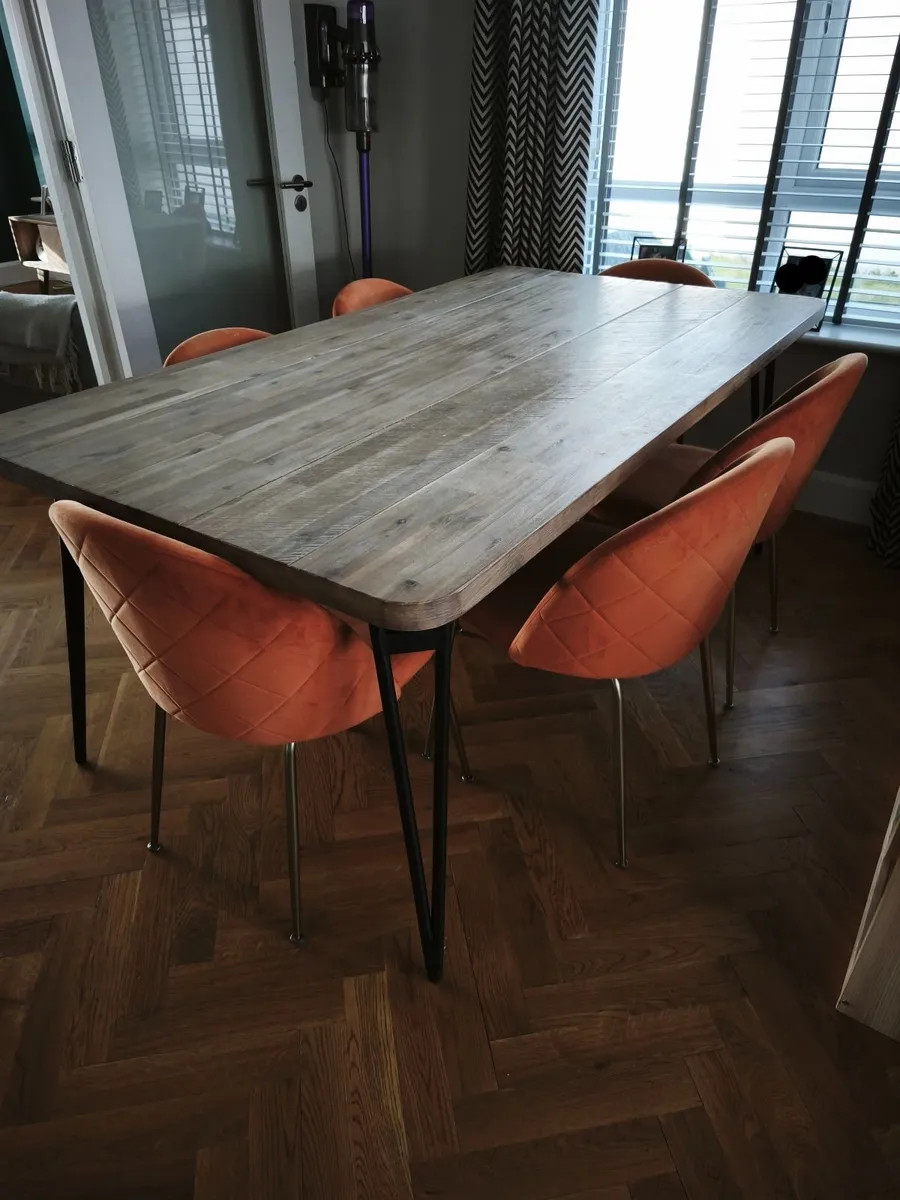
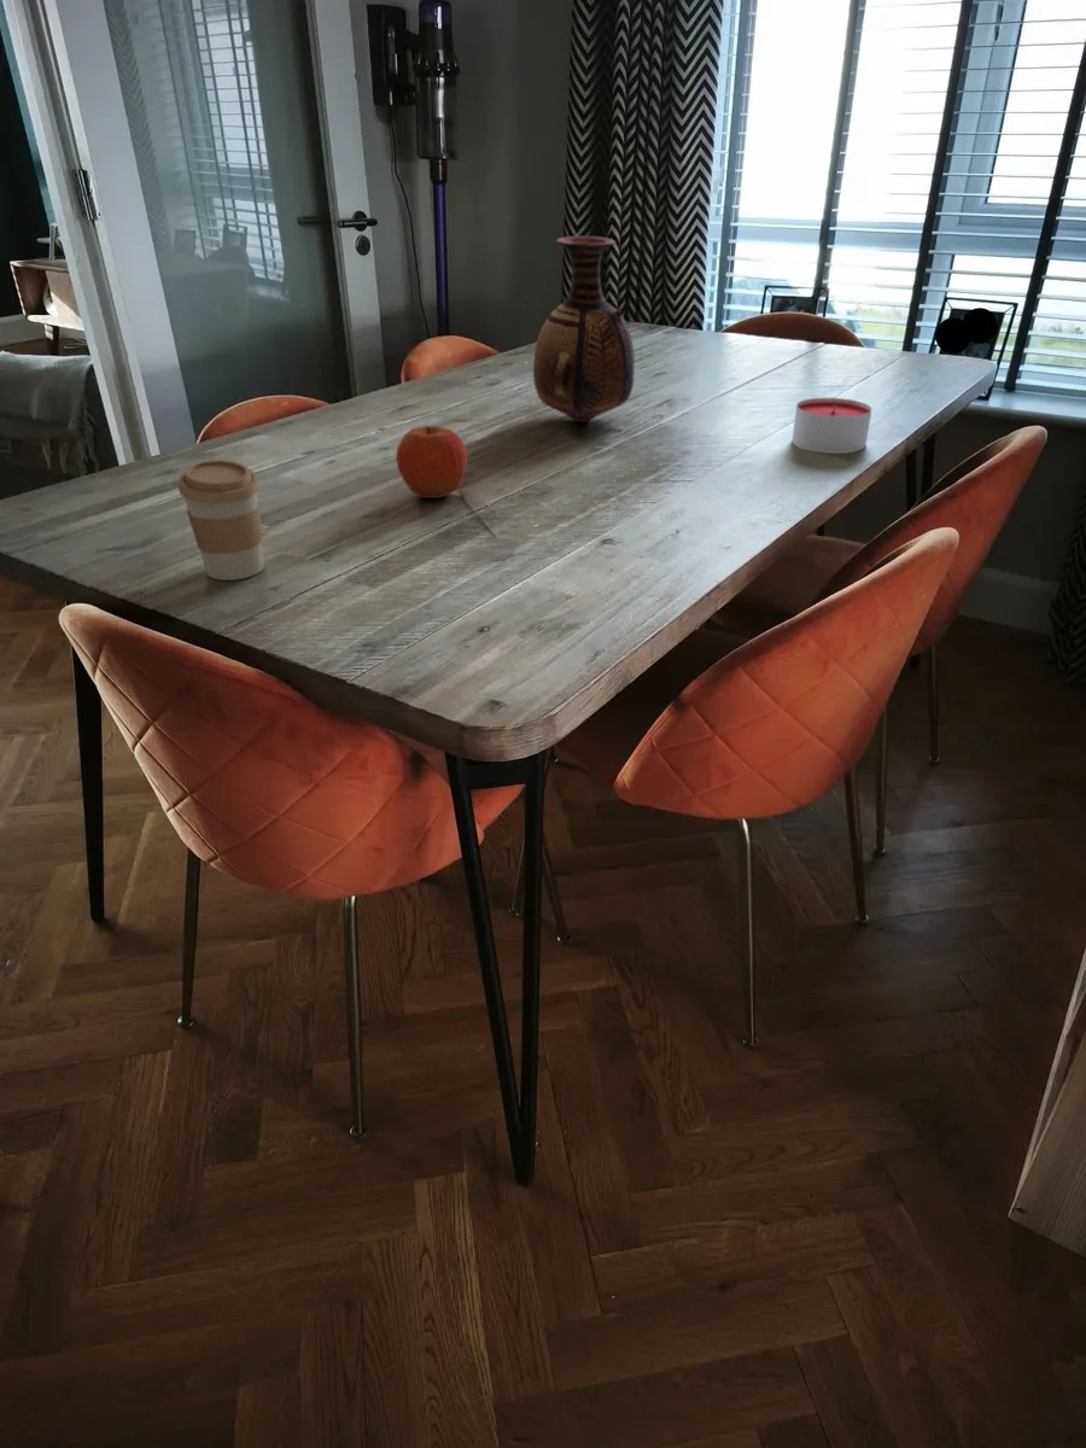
+ coffee cup (226, 519)
+ fruit (432, 461)
+ candle (831, 424)
+ vase (584, 334)
